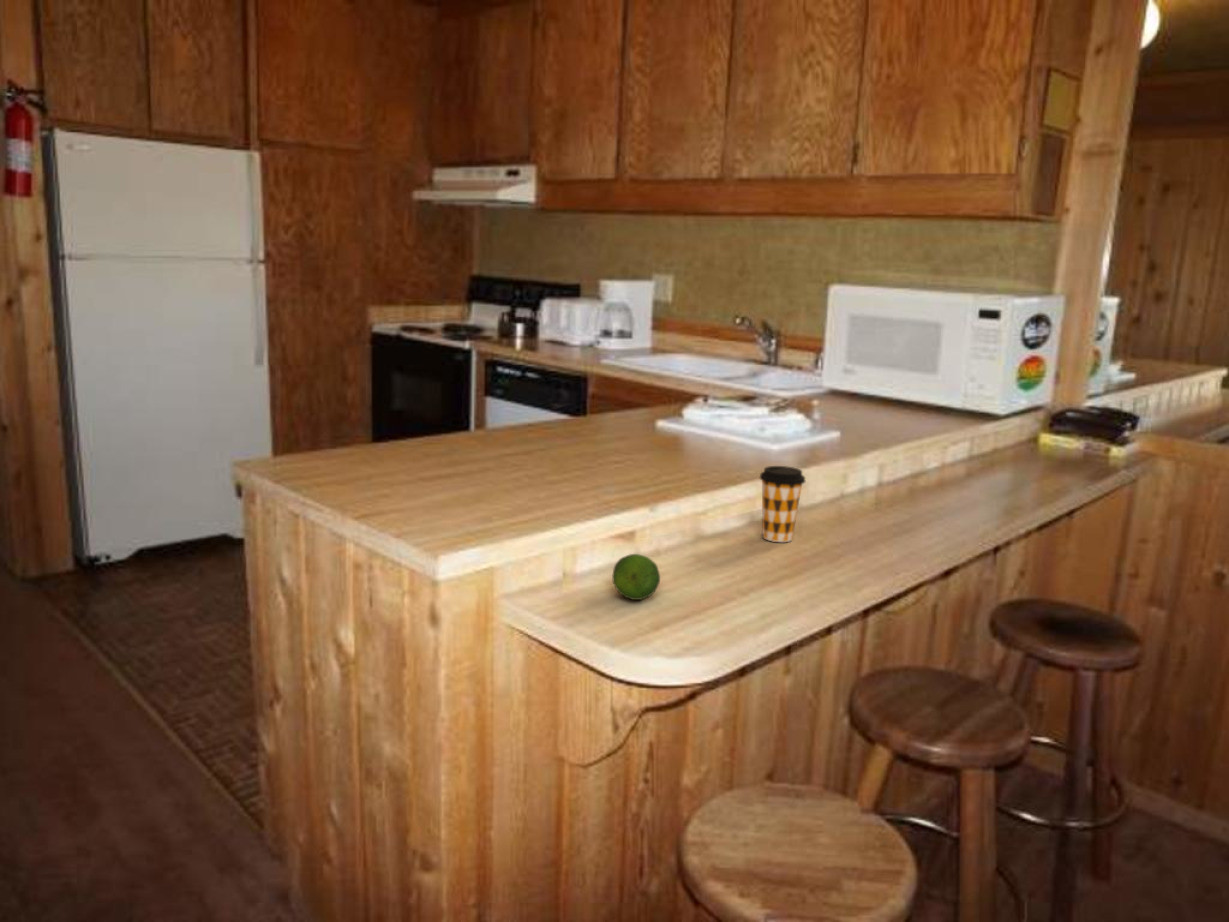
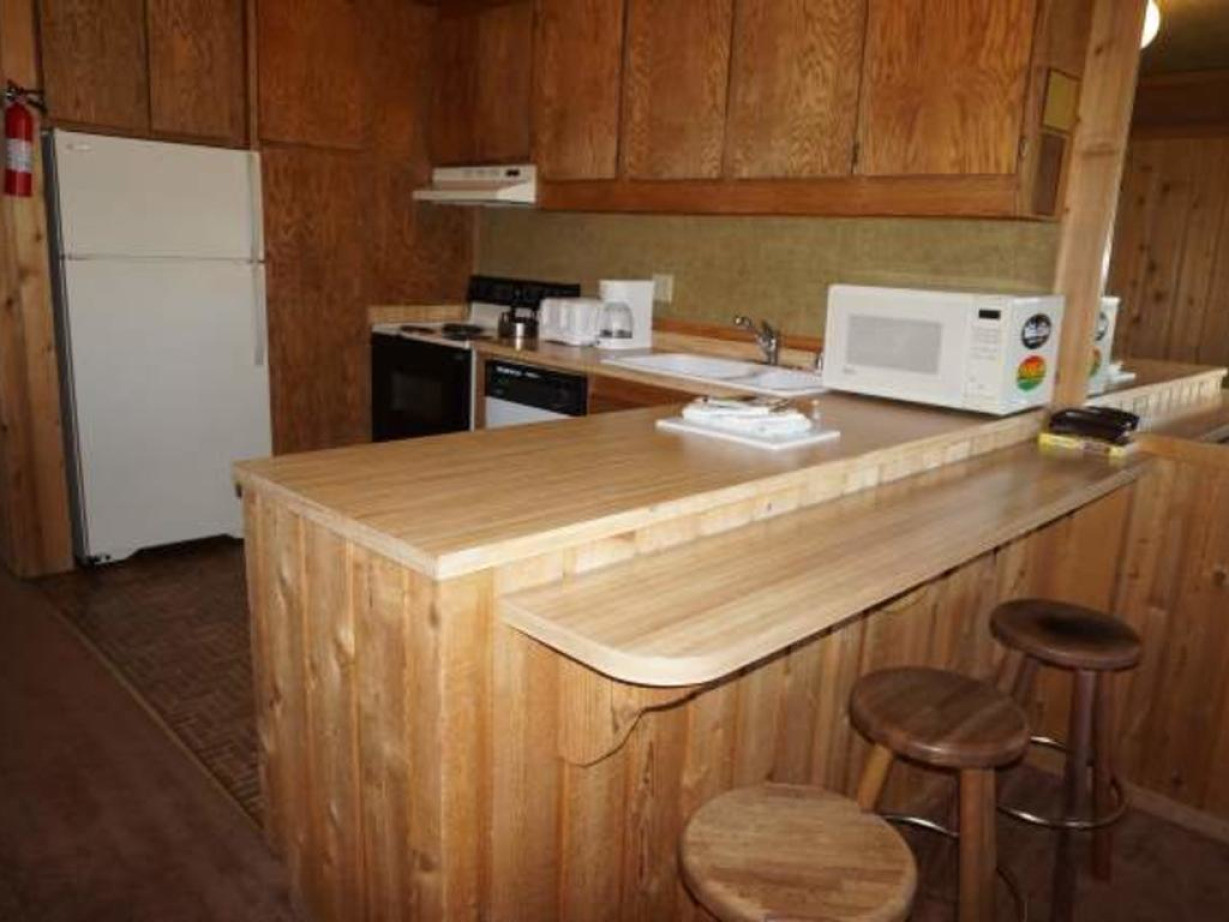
- fruit (634, 576)
- coffee cup (780, 504)
